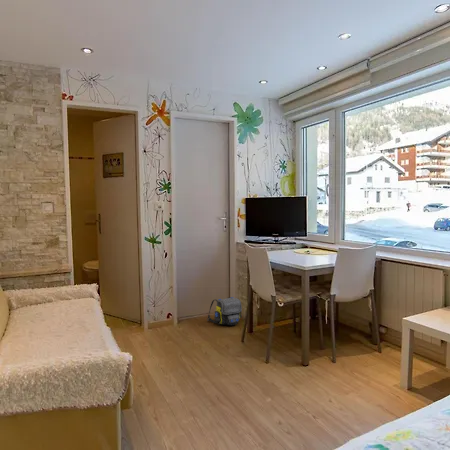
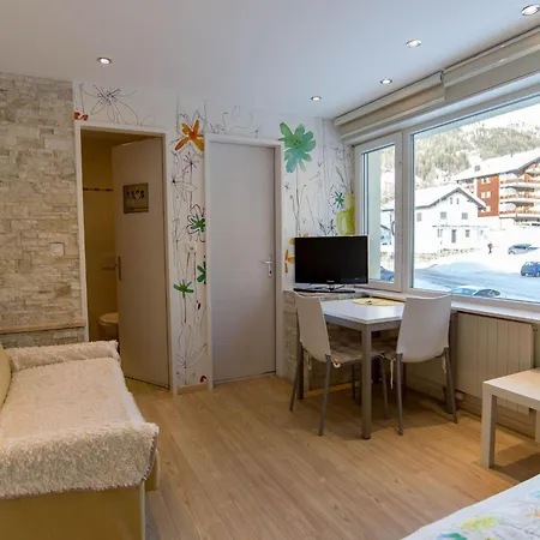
- shoulder bag (226, 310)
